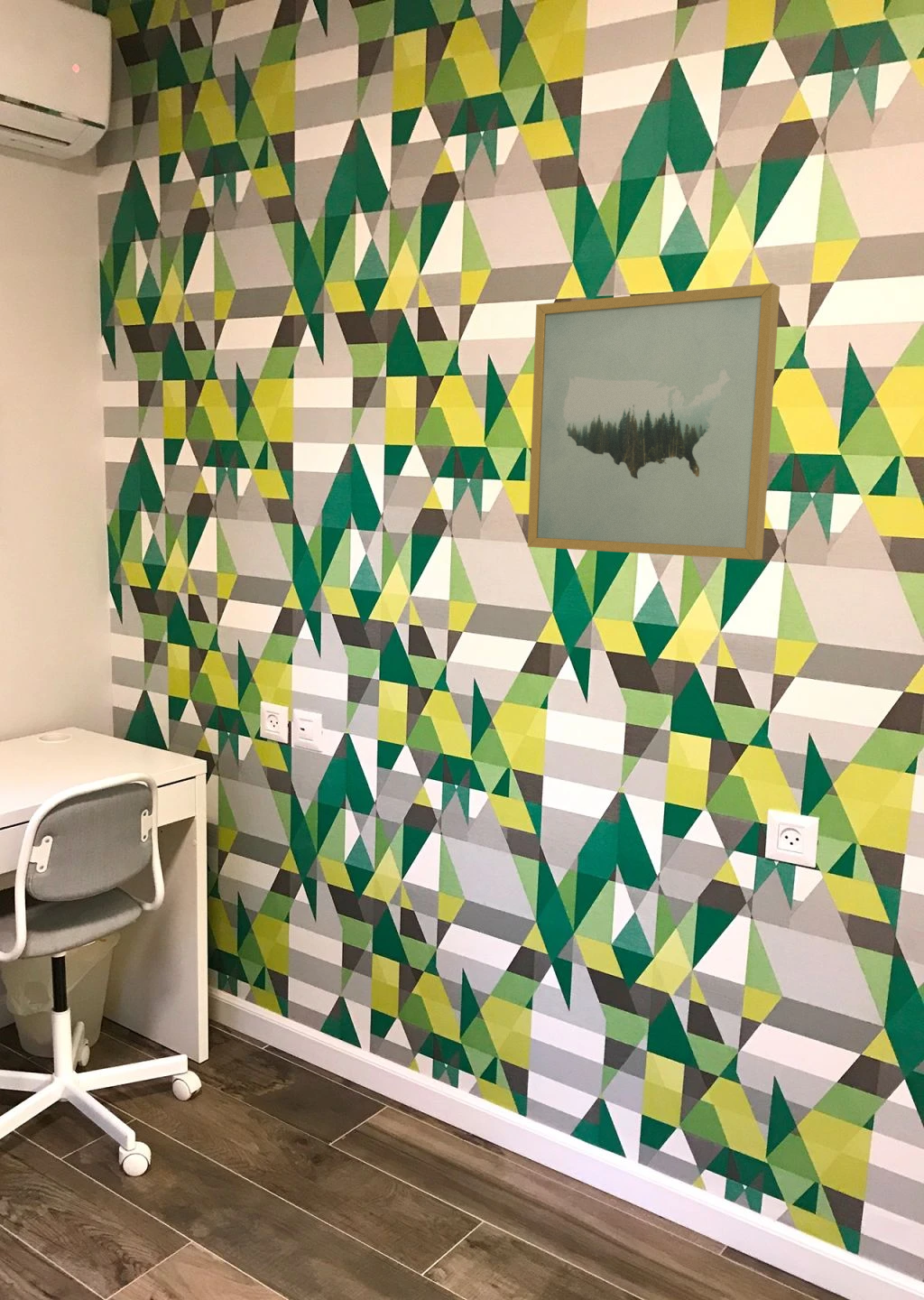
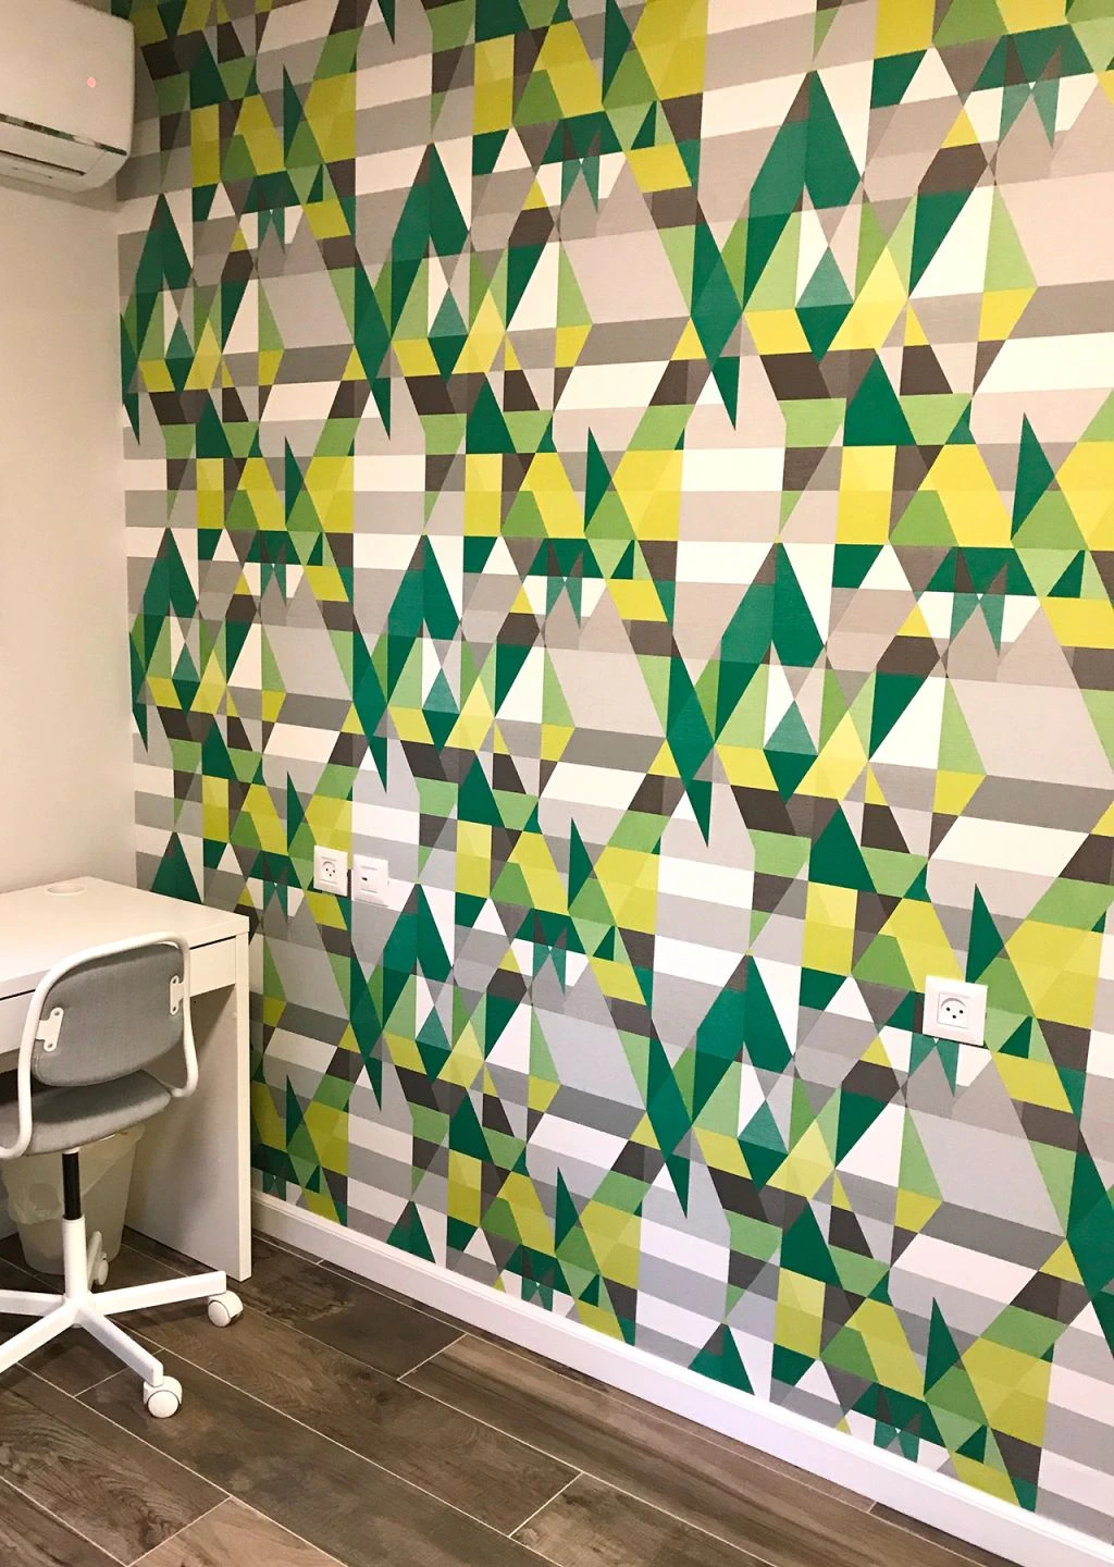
- wall art (644, 426)
